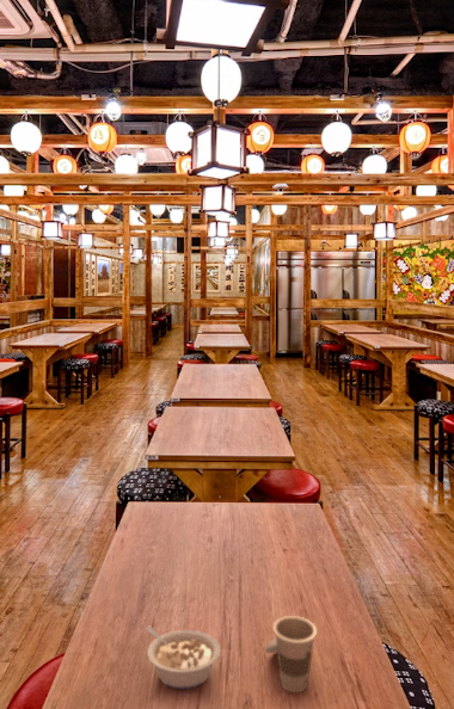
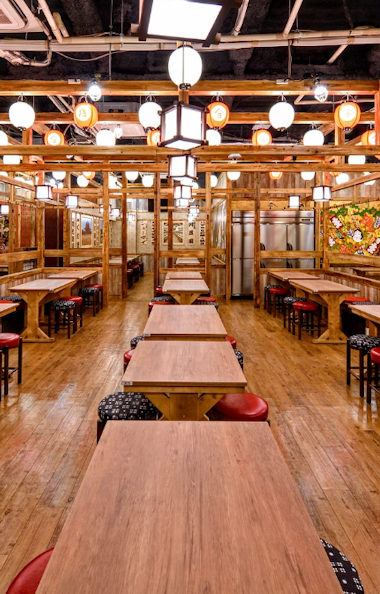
- cup (289, 647)
- legume (180, 659)
